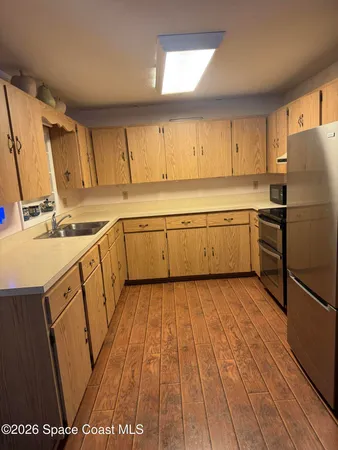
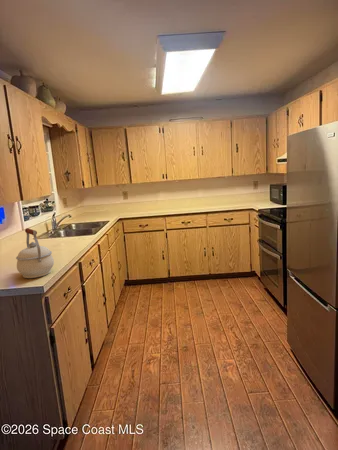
+ kettle (33, 251)
